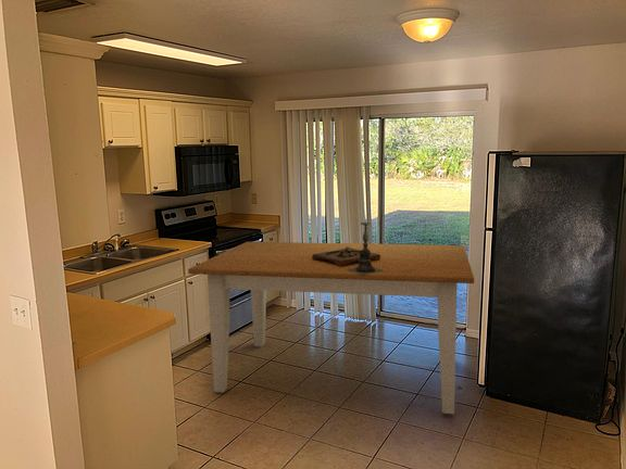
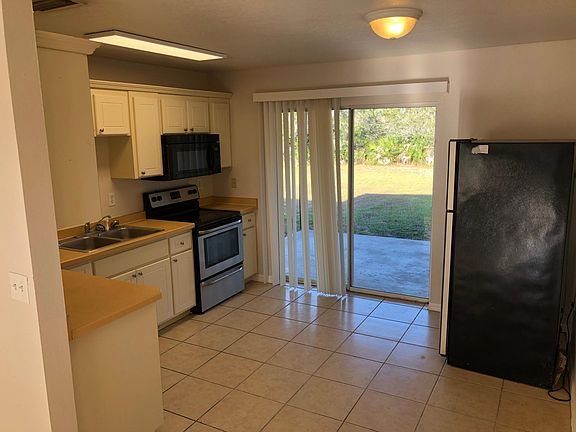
- table (338, 292)
- wooden tray (345, 253)
- candle holder (365, 242)
